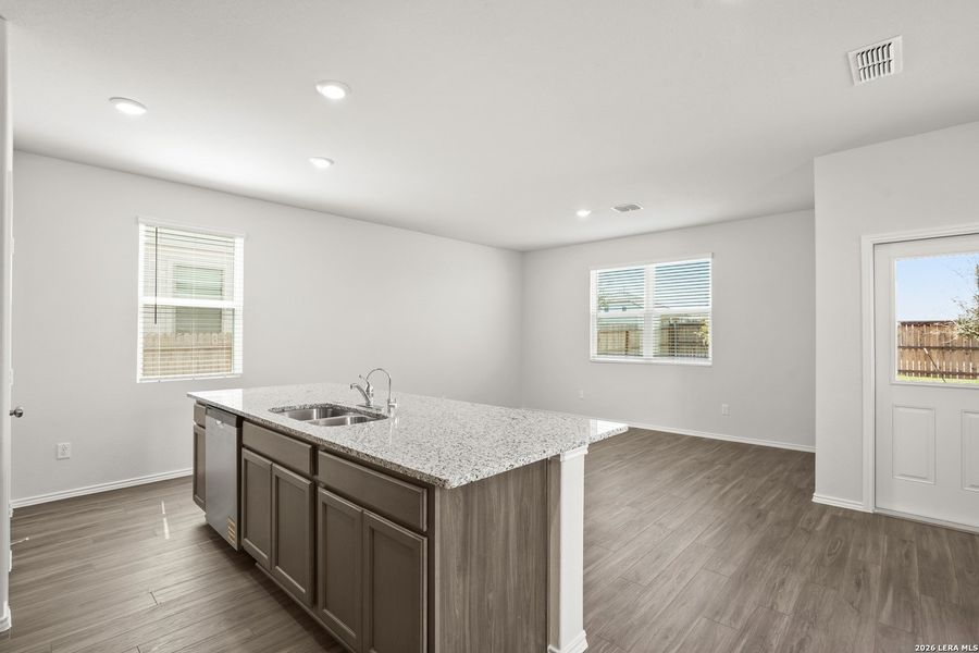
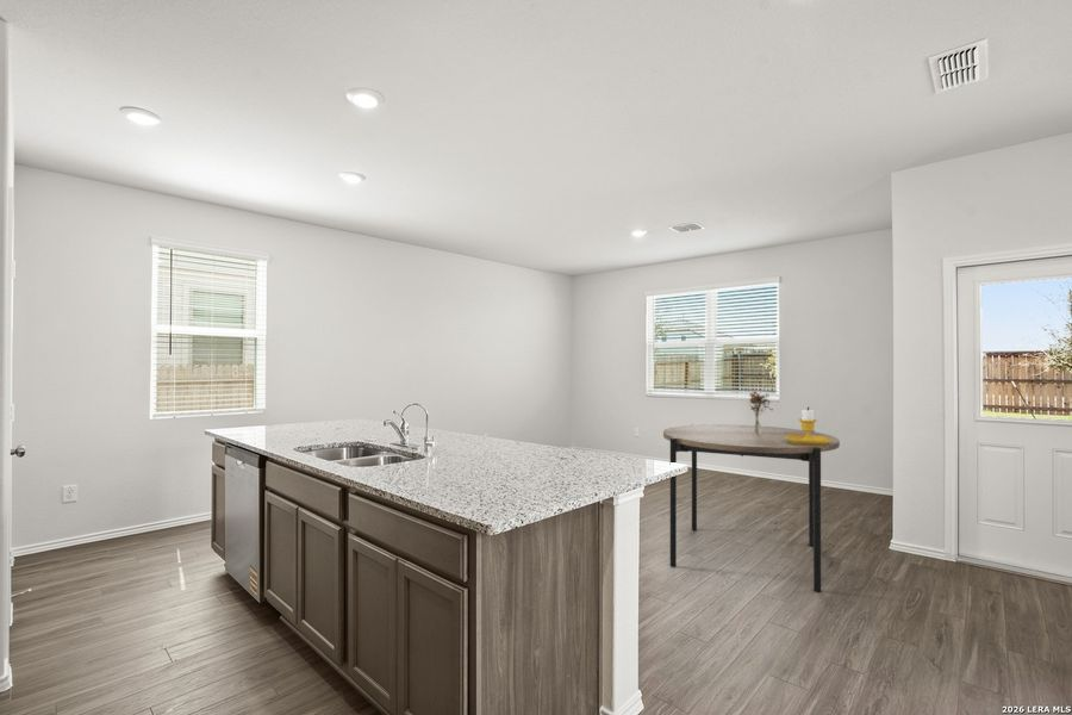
+ candlestick (808, 424)
+ dining table (748, 455)
+ bouquet (758, 411)
